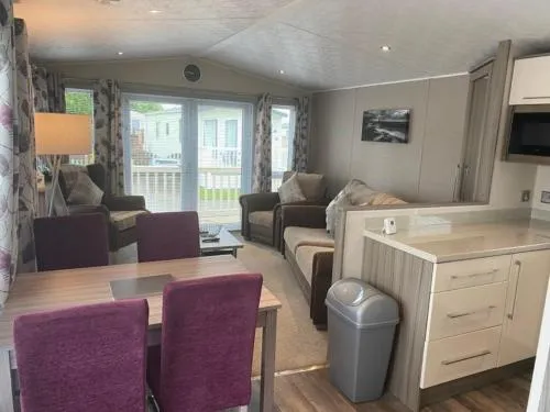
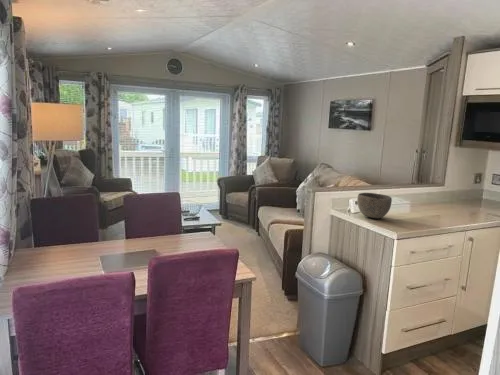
+ bowl (373, 206)
